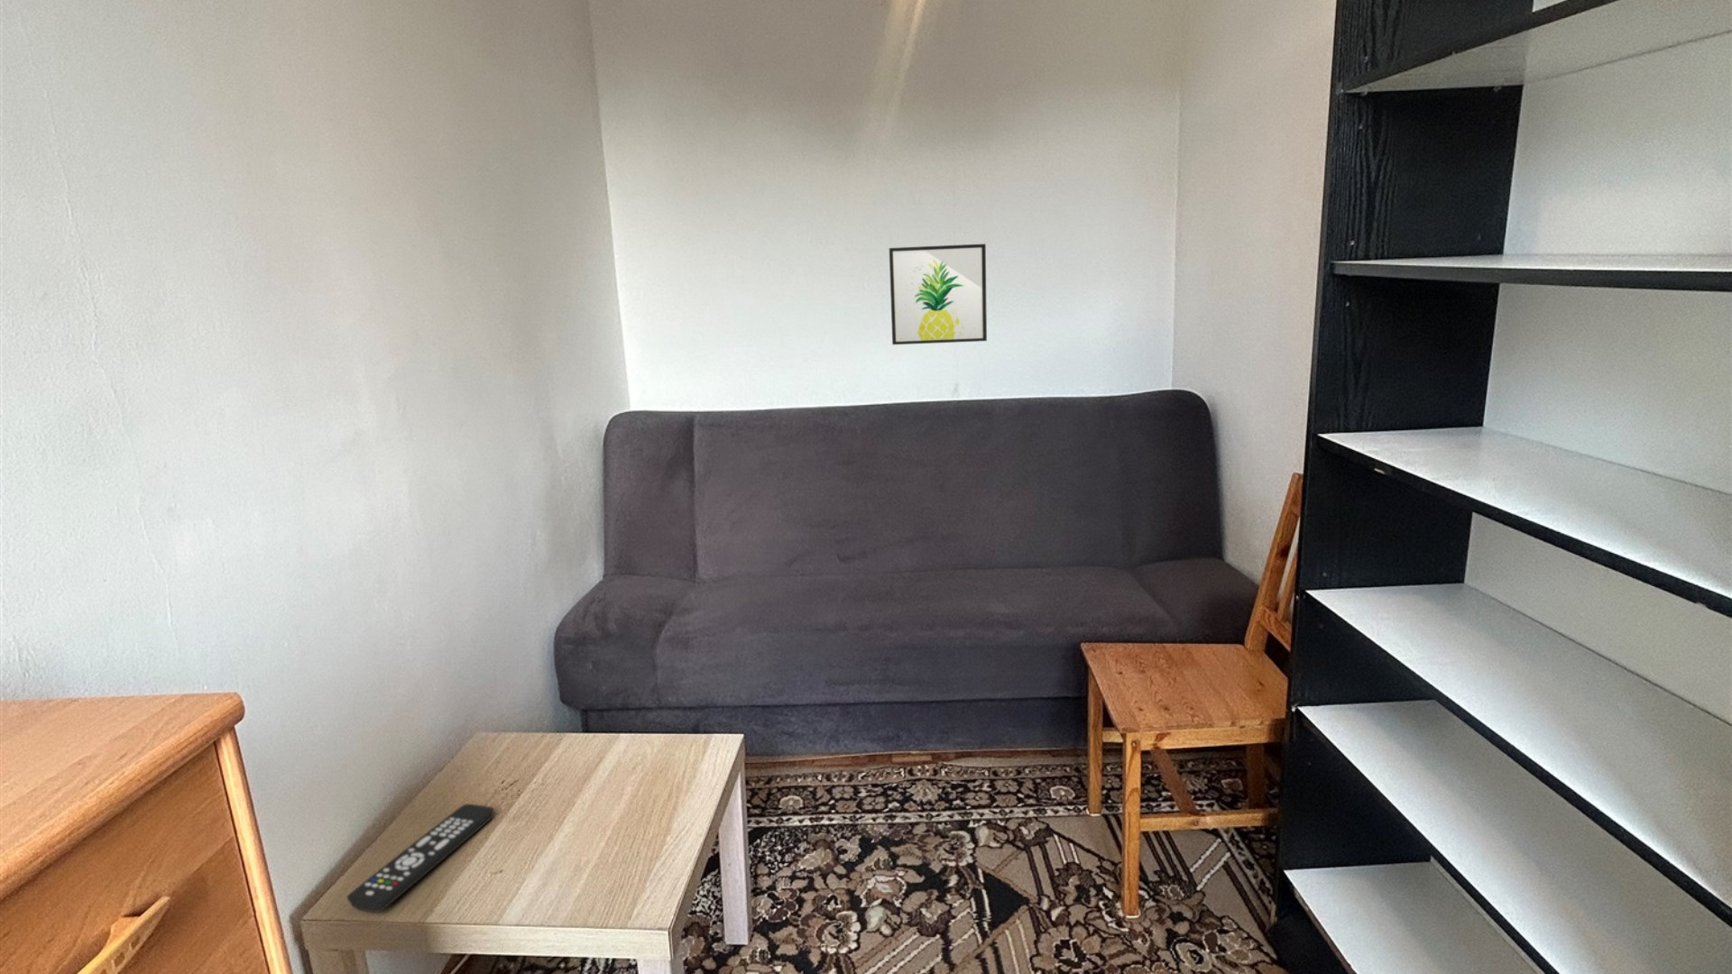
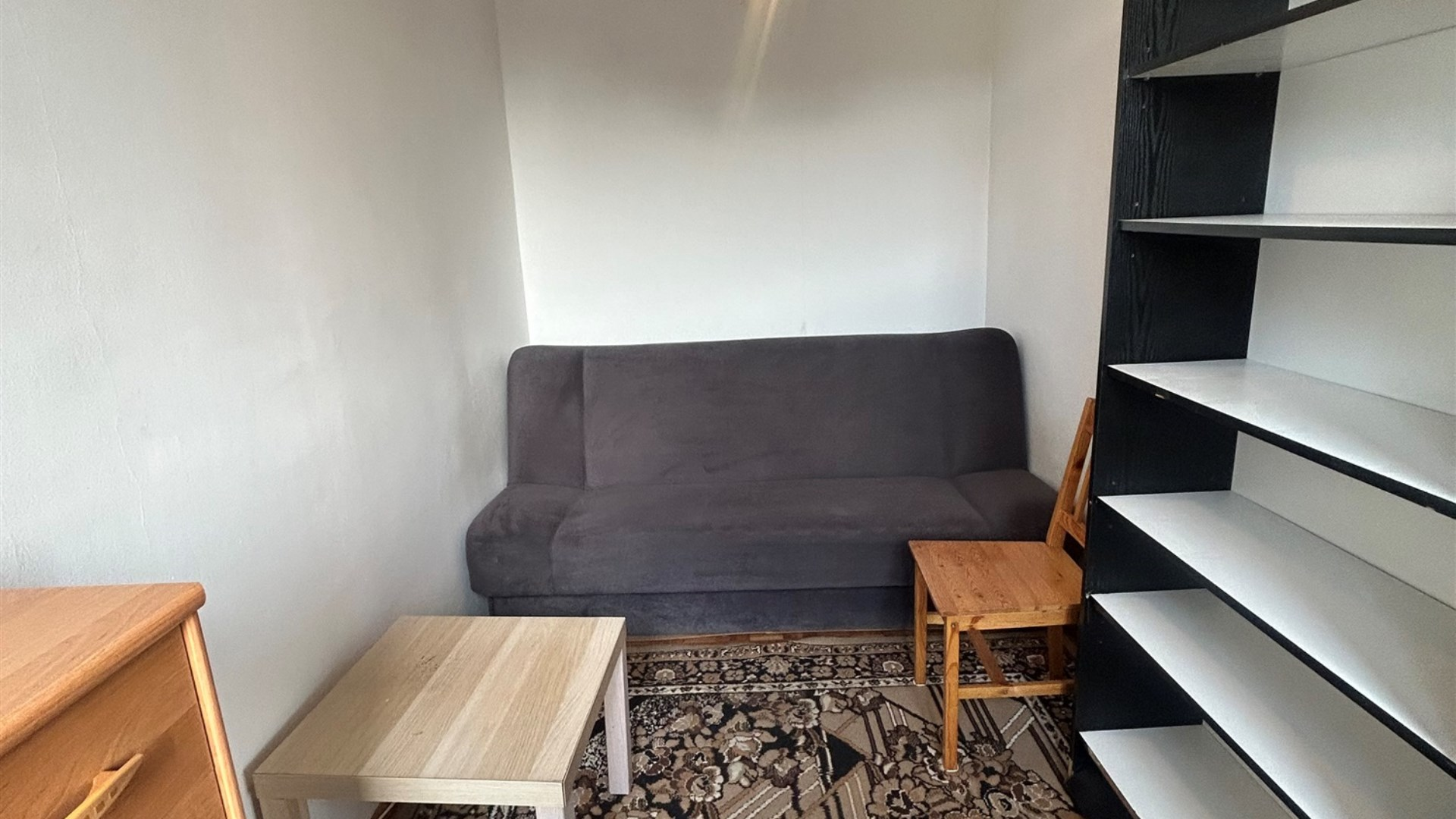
- remote control (426, 854)
- wall art (937, 294)
